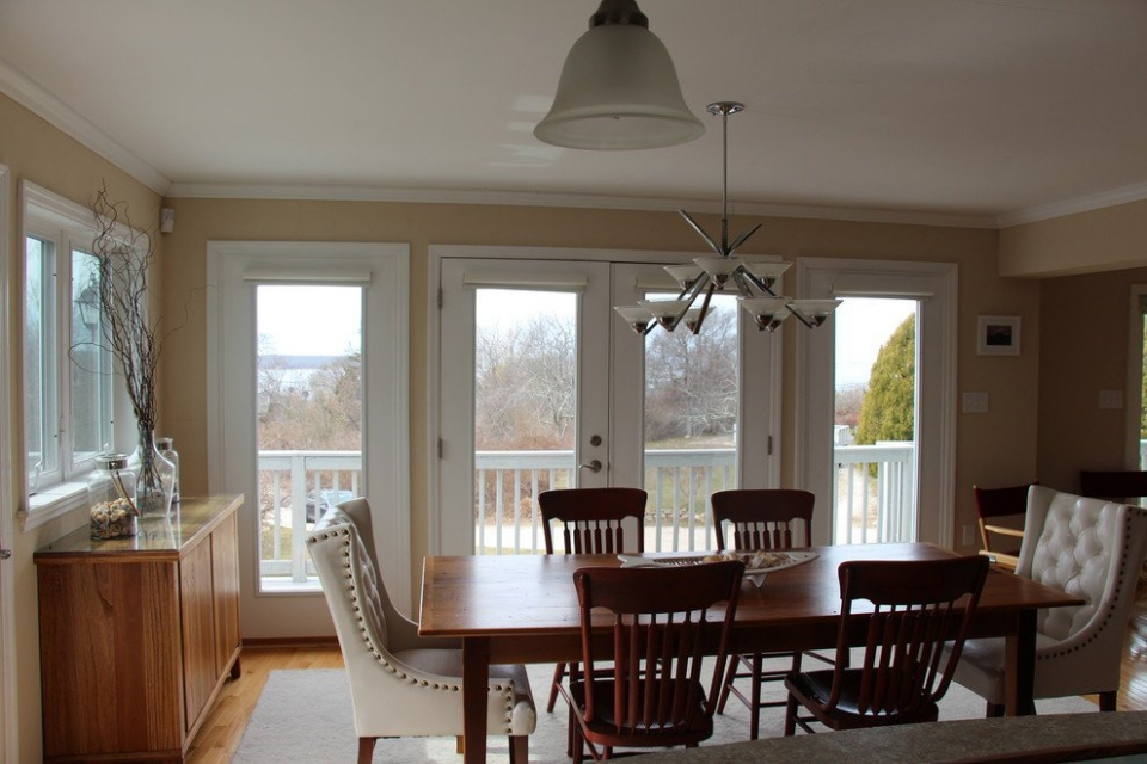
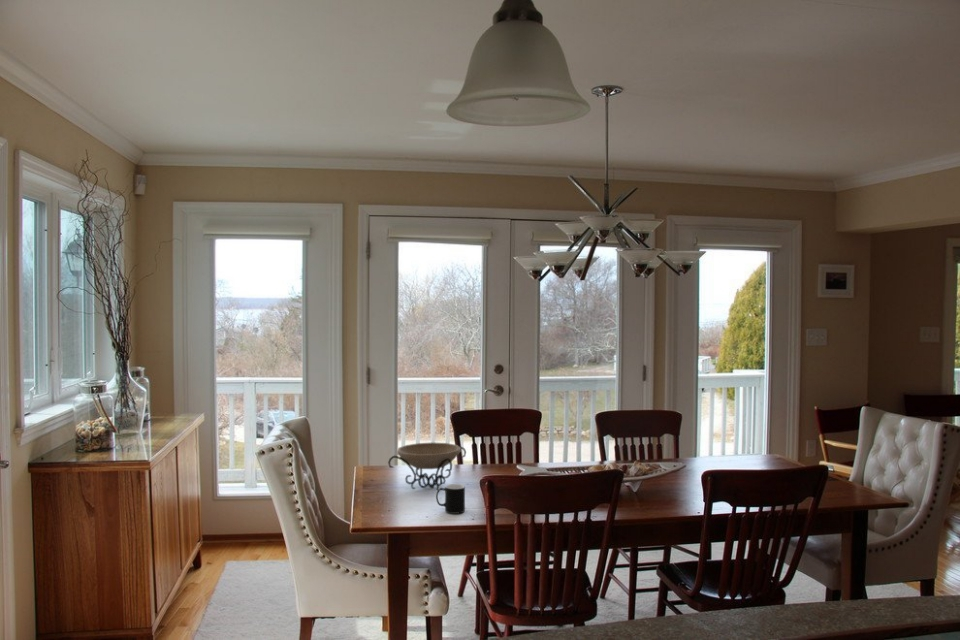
+ cup (450, 498)
+ decorative bowl (428, 467)
